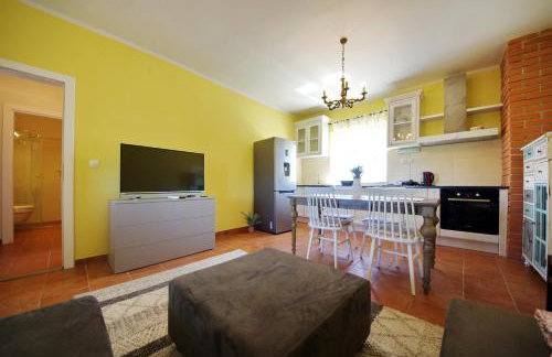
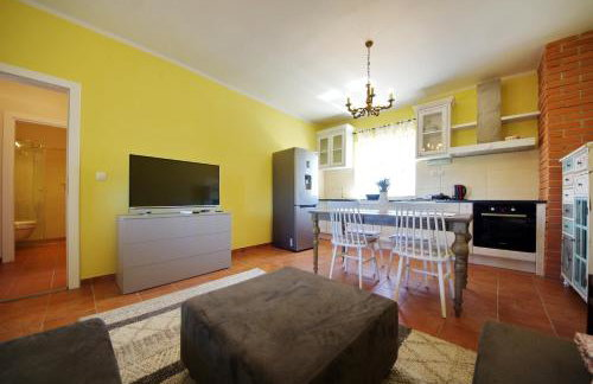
- potted plant (250, 220)
